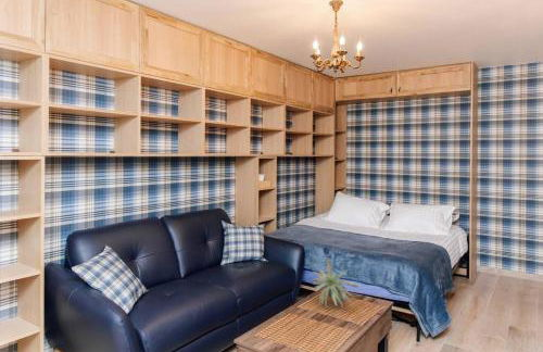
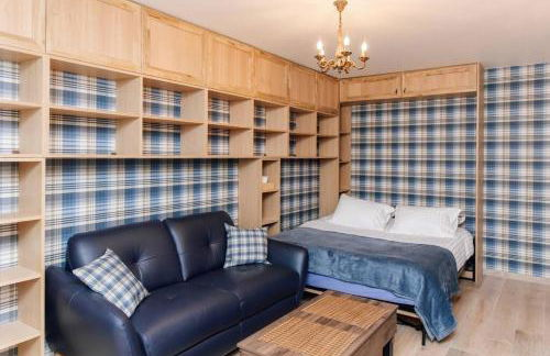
- plant (329, 281)
